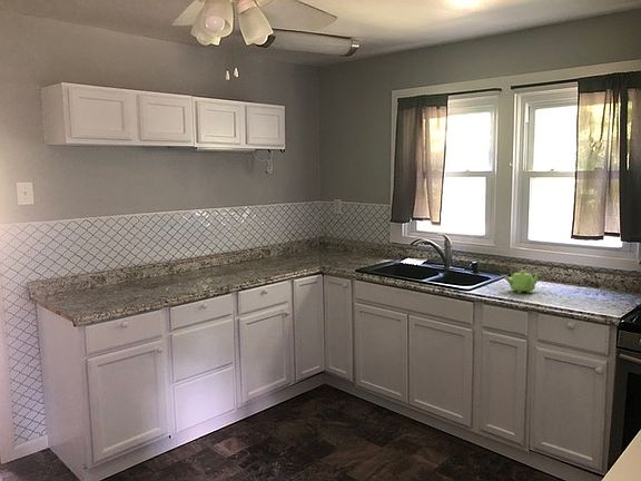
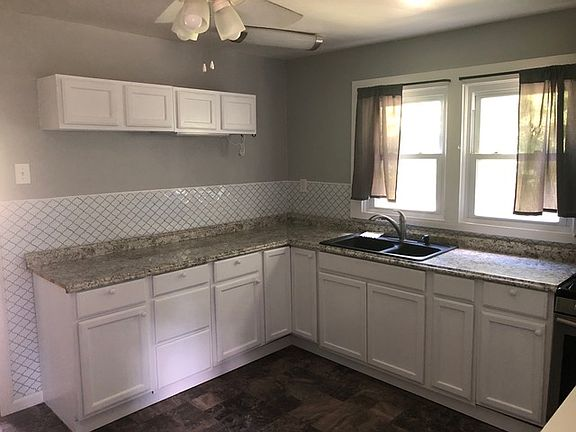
- teapot (522, 281)
